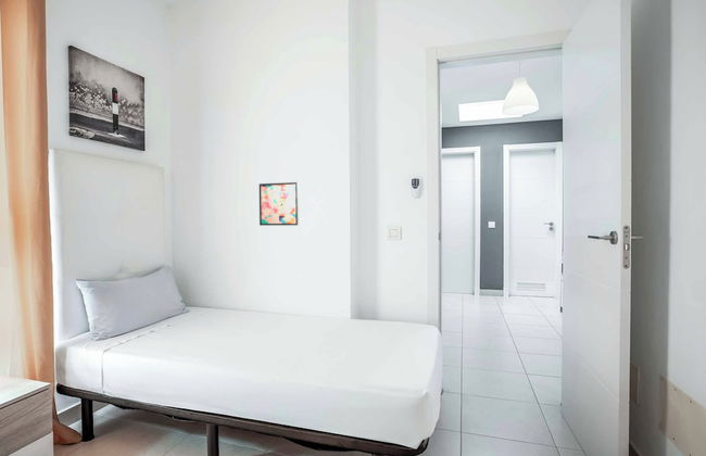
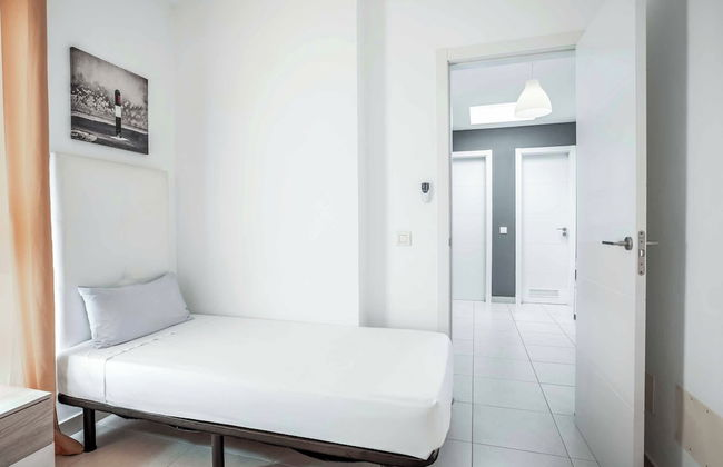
- wall art (278, 204)
